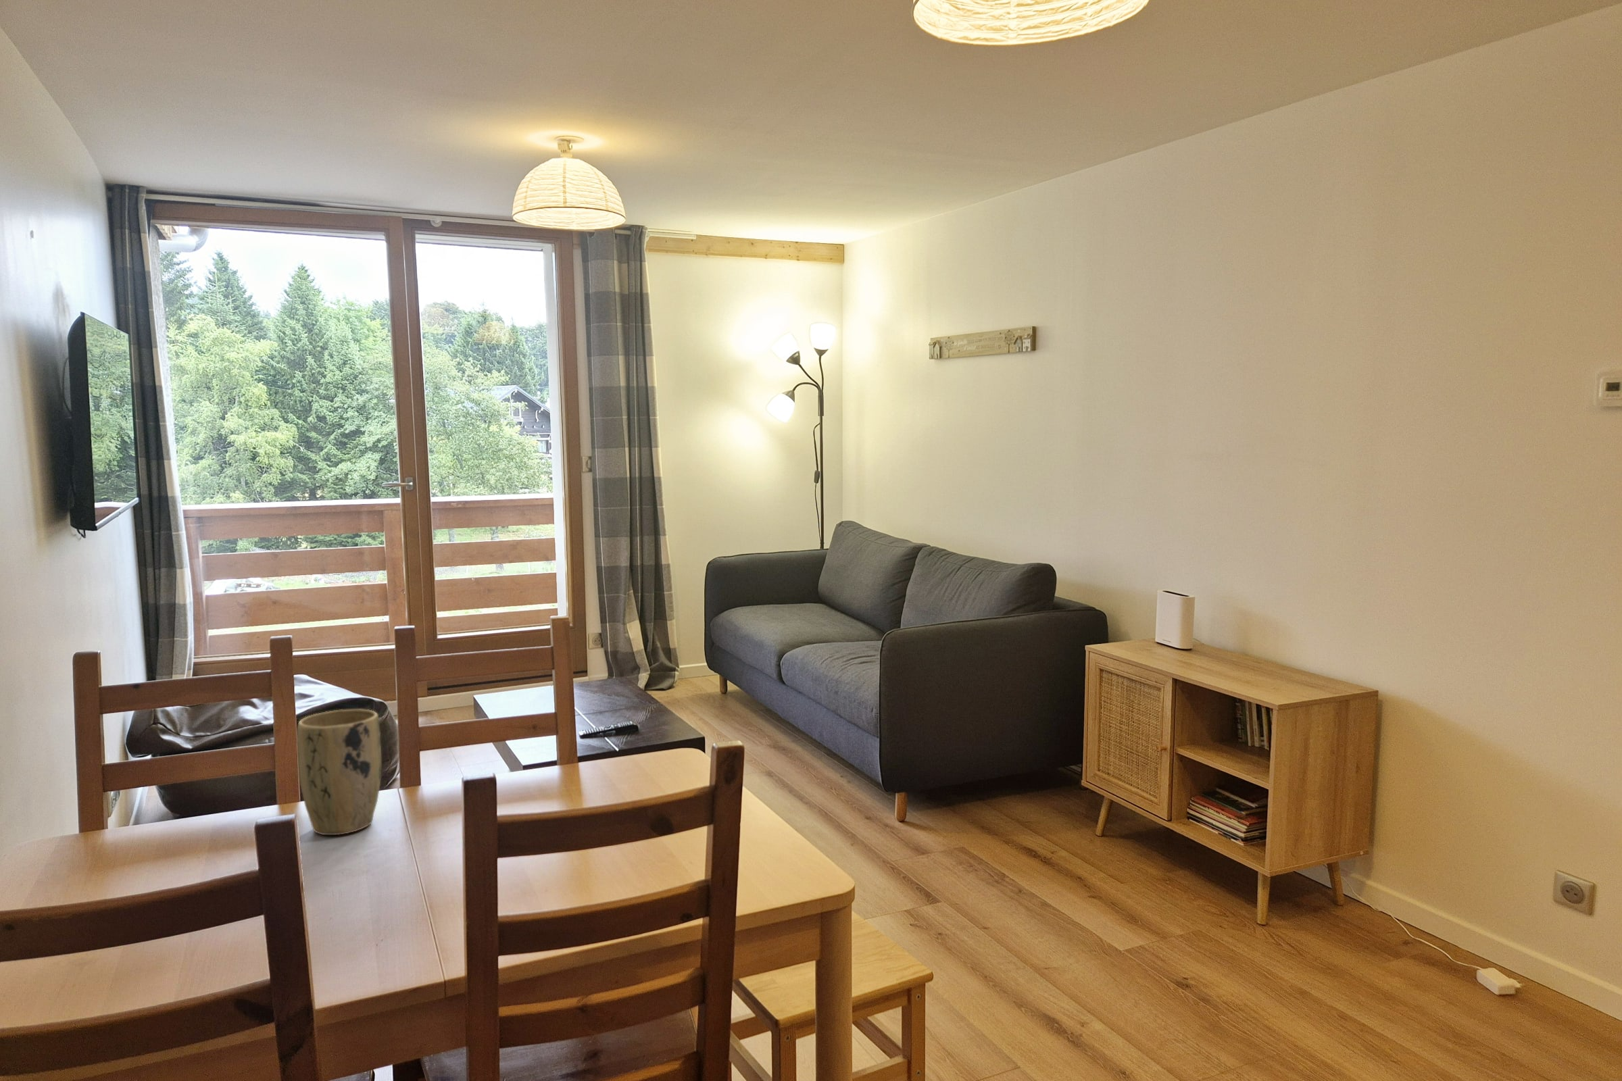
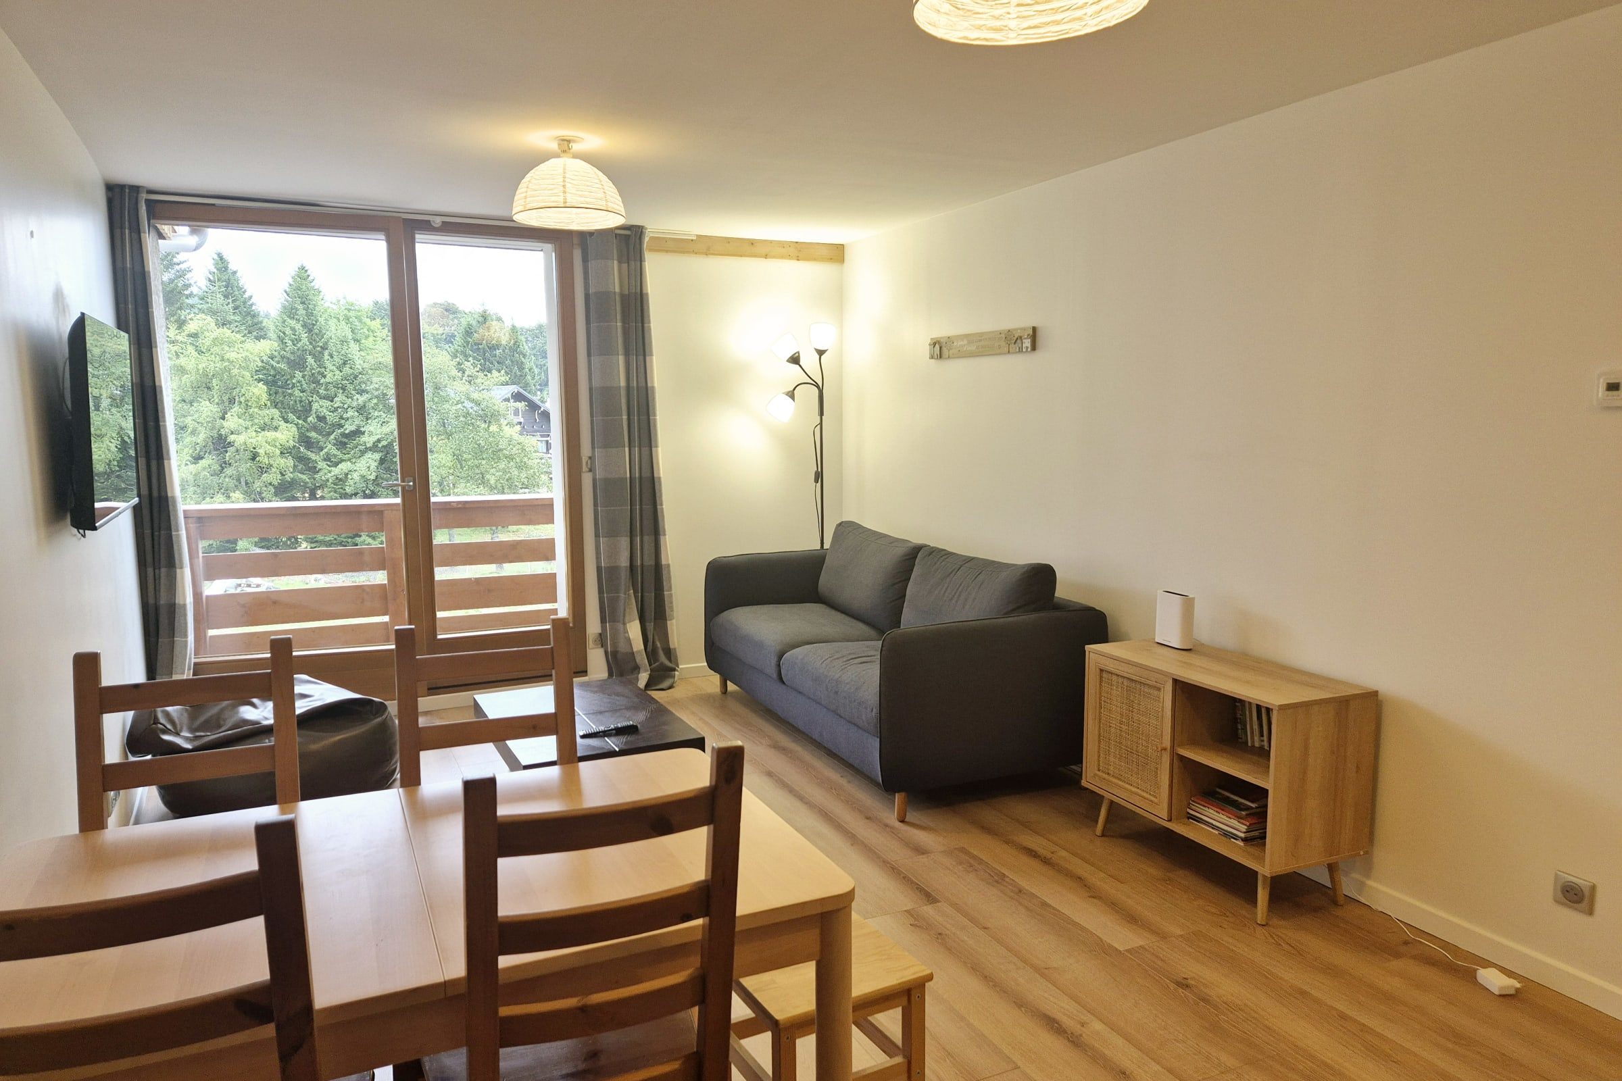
- plant pot (340, 772)
